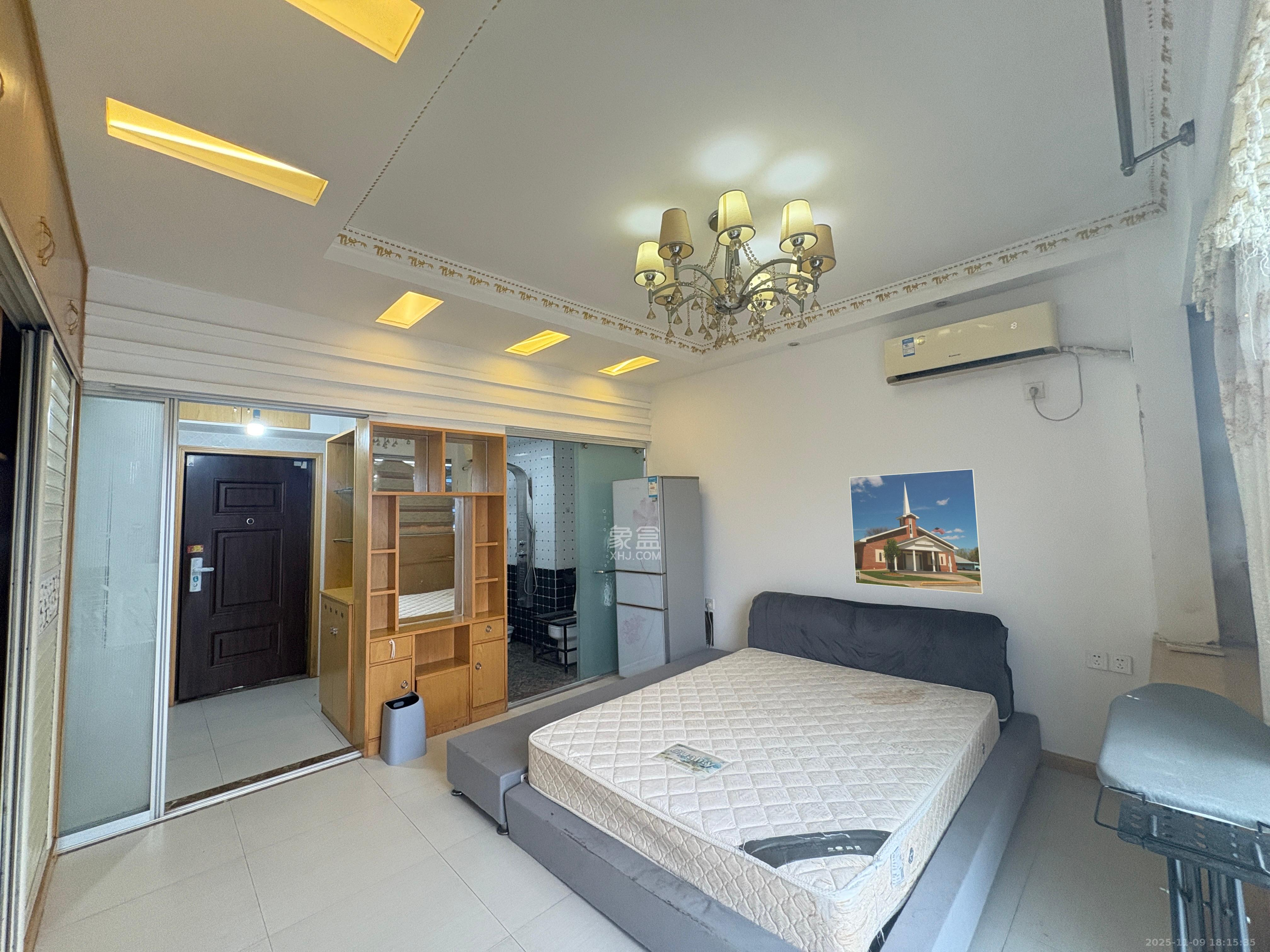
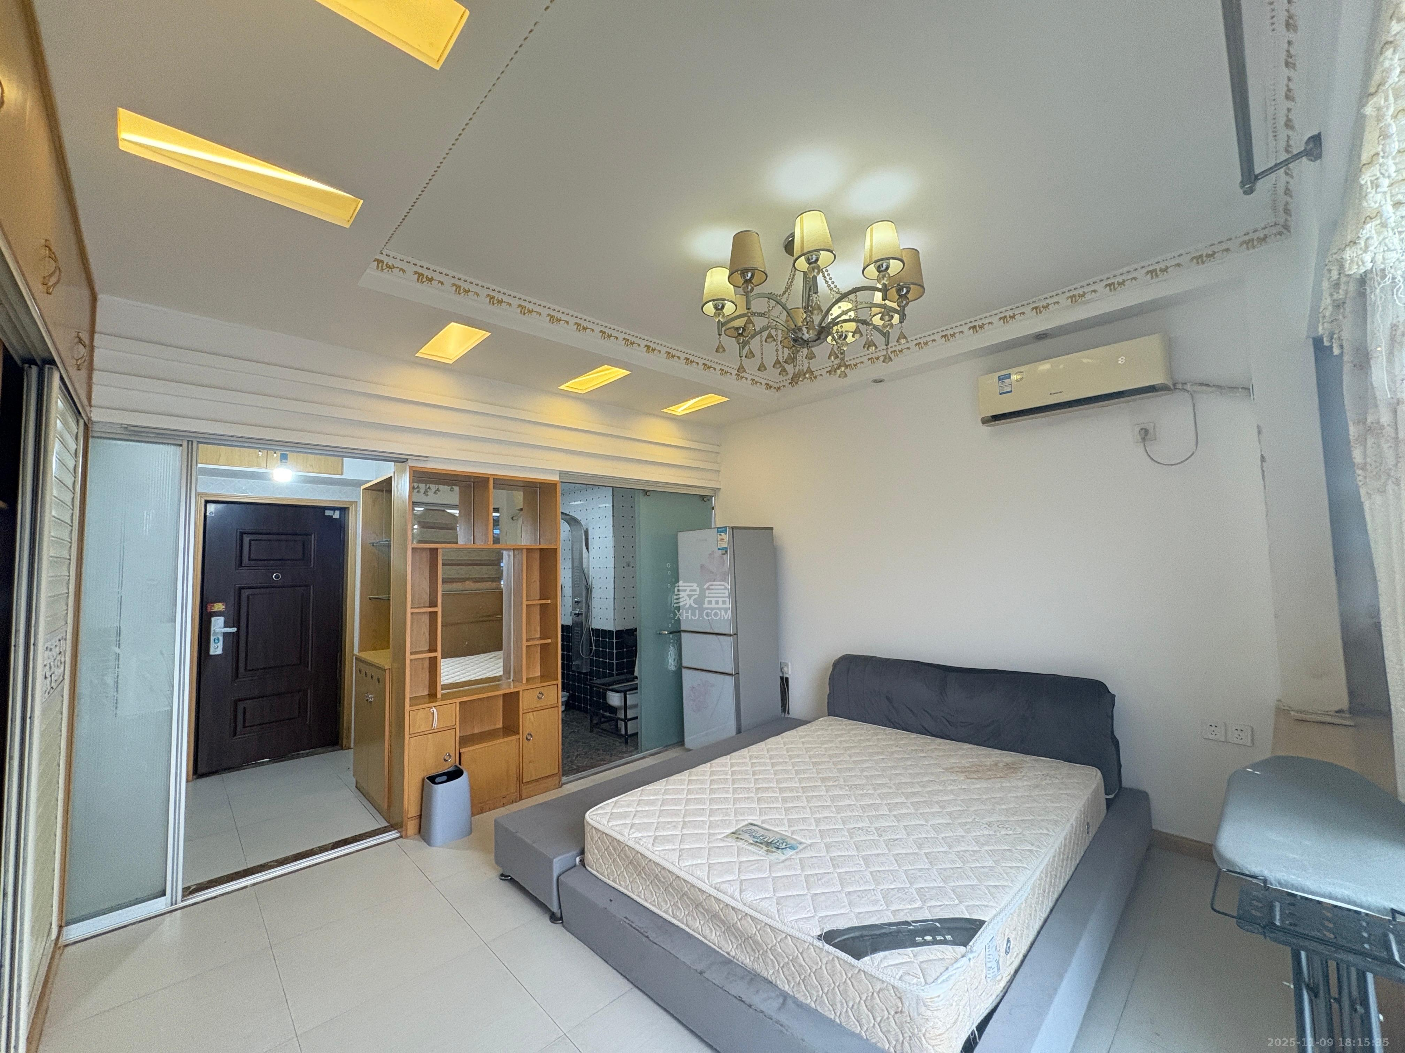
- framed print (911, 530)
